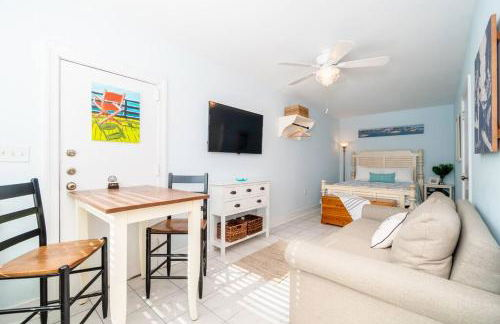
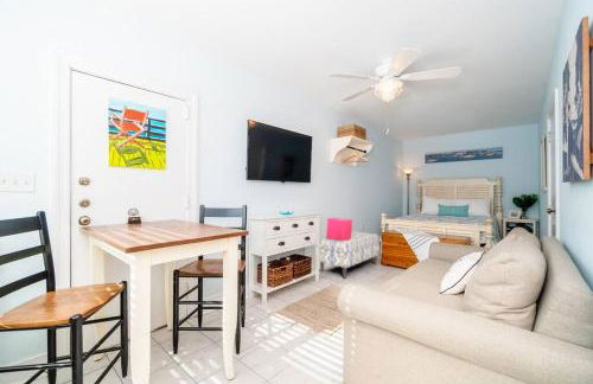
+ bench (350, 251)
+ storage bin (338, 229)
